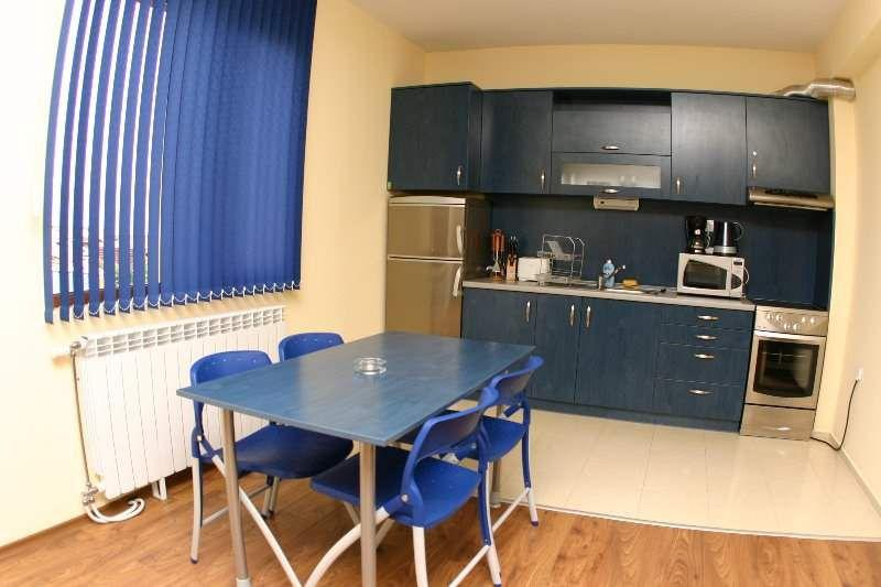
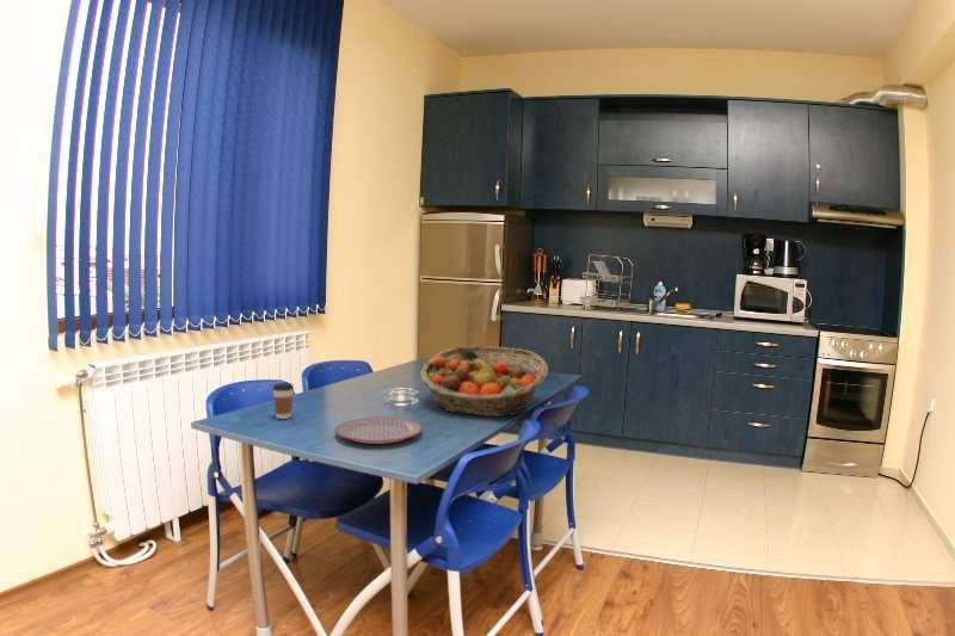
+ plate (378, 431)
+ coffee cup (283, 400)
+ fruit basket (482, 378)
